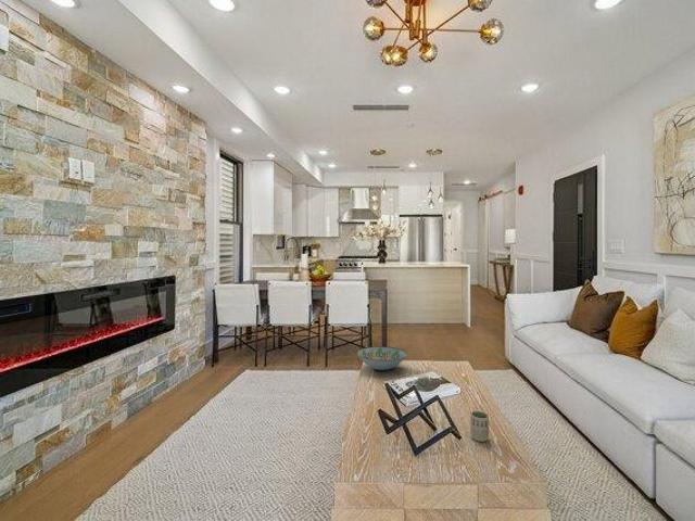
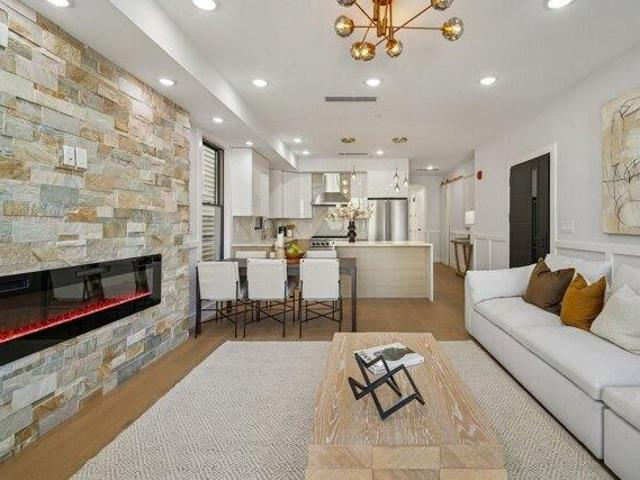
- decorative bowl (381, 360)
- cup (479, 425)
